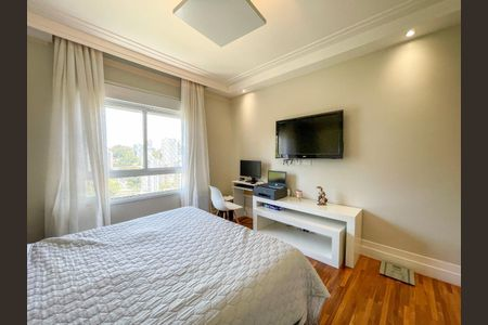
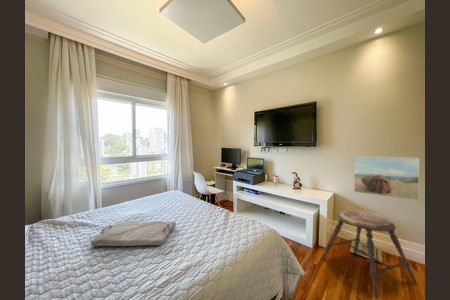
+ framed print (383, 176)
+ serving tray (139, 229)
+ stool (367, 243)
